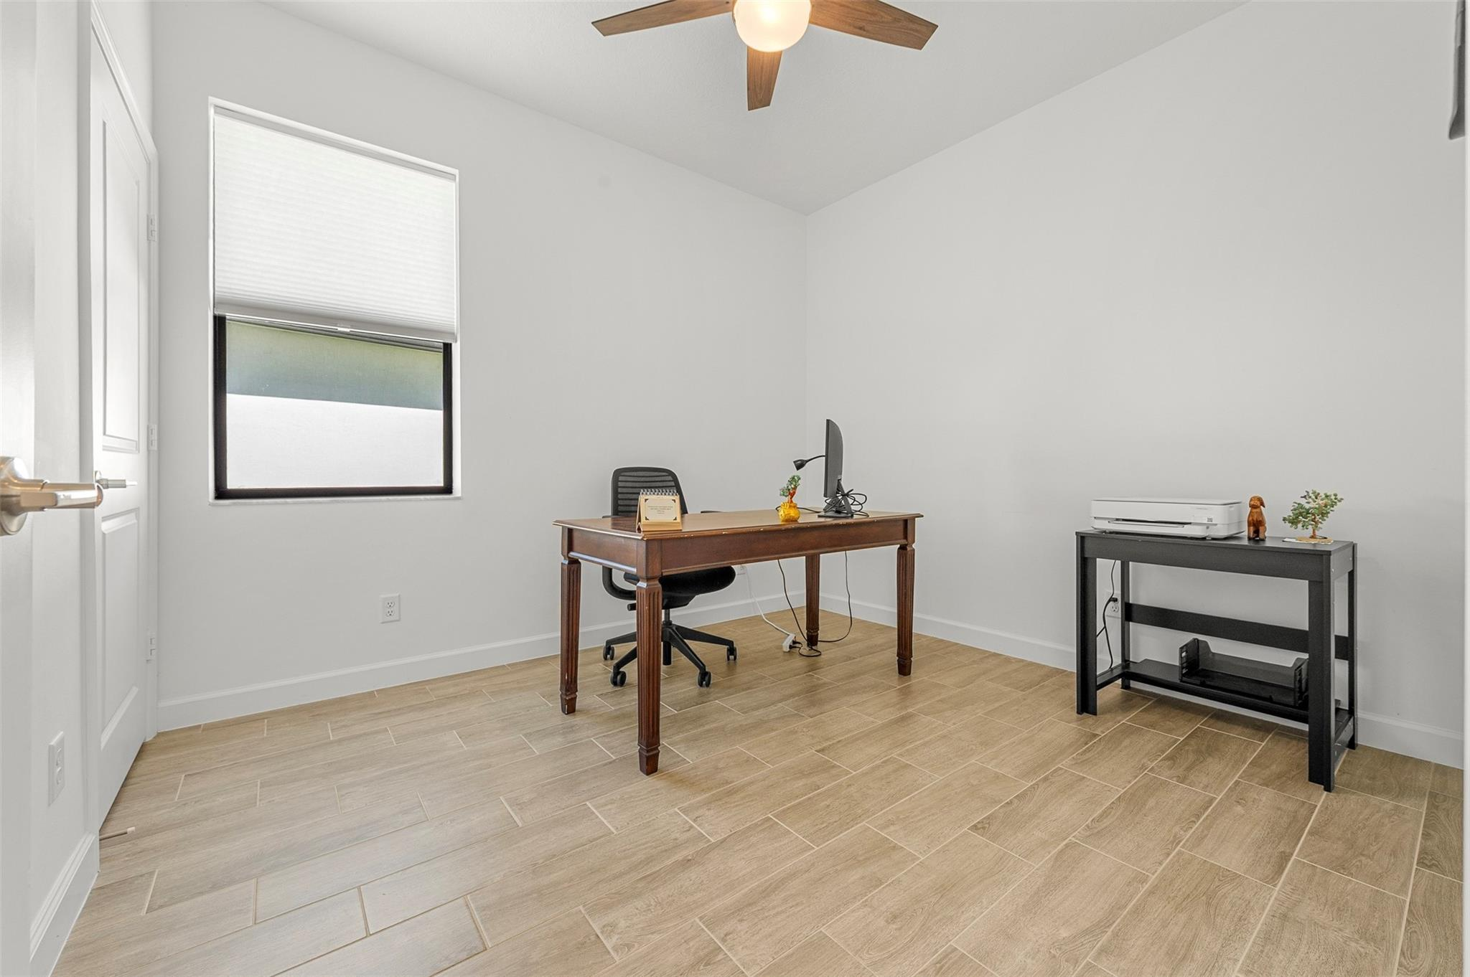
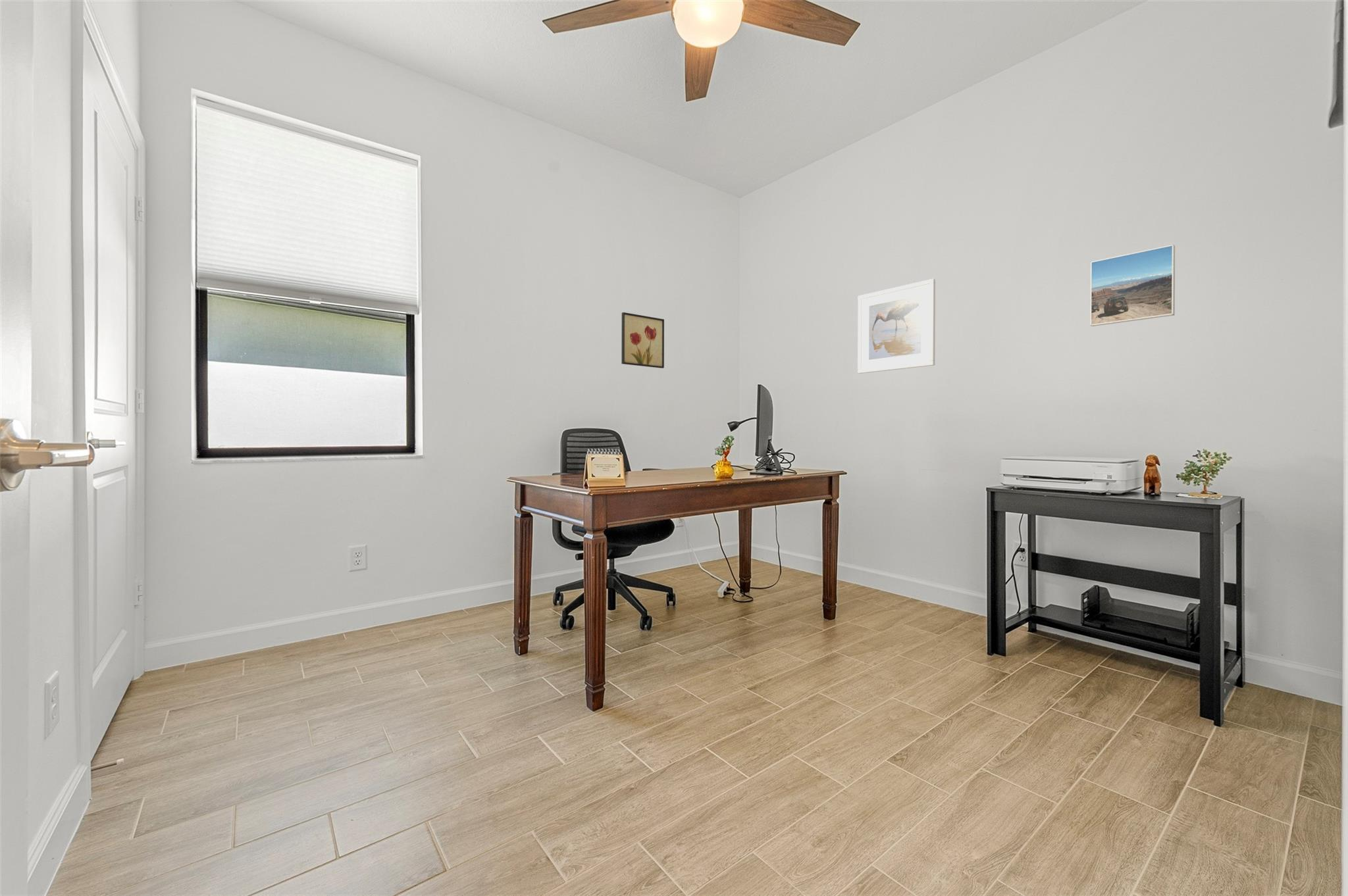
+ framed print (894, 328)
+ wall art (642, 341)
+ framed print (1131, 287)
